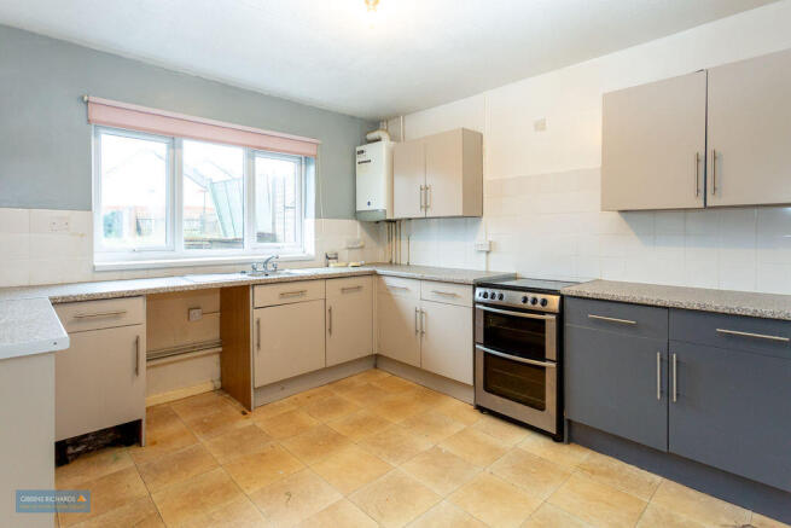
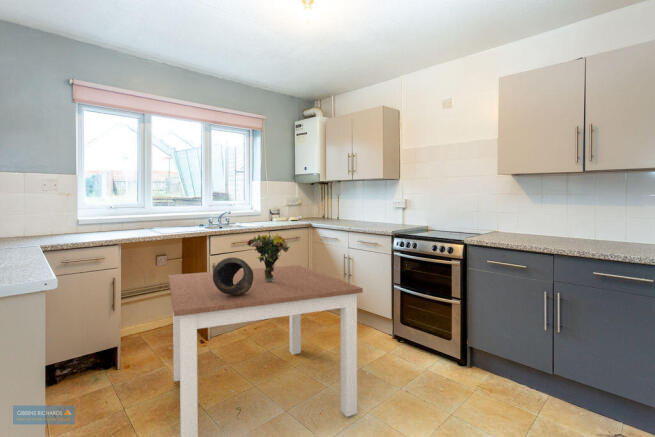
+ dining table (254, 320)
+ bowl (233, 275)
+ bouquet (269, 257)
